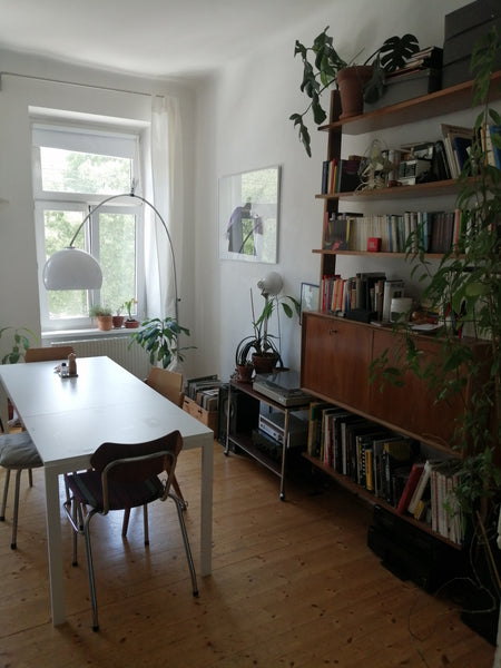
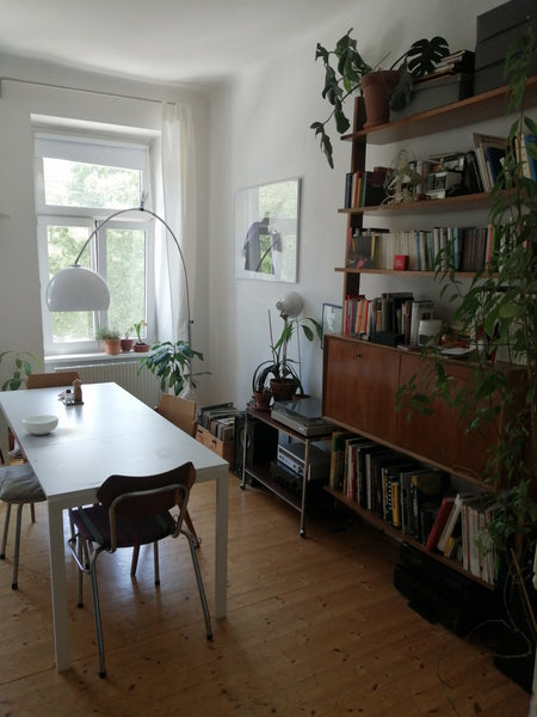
+ cereal bowl (41, 425)
